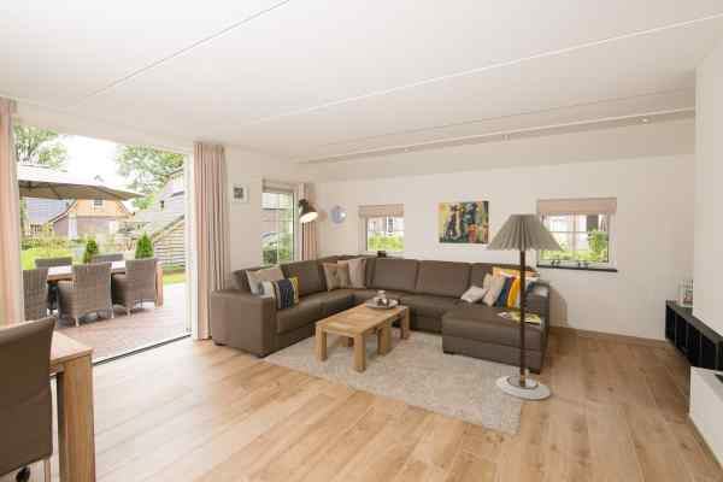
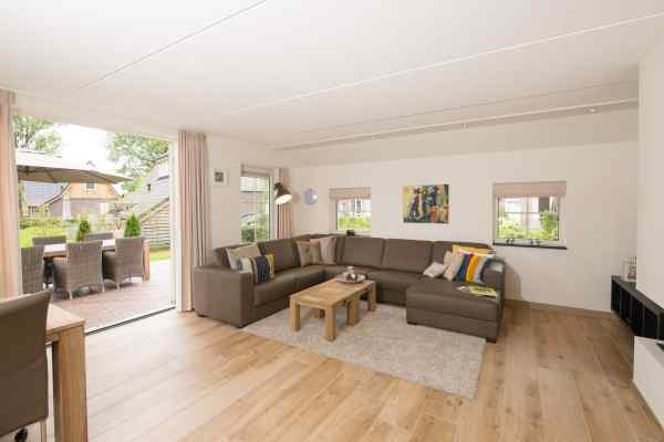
- floor lamp (522, 300)
